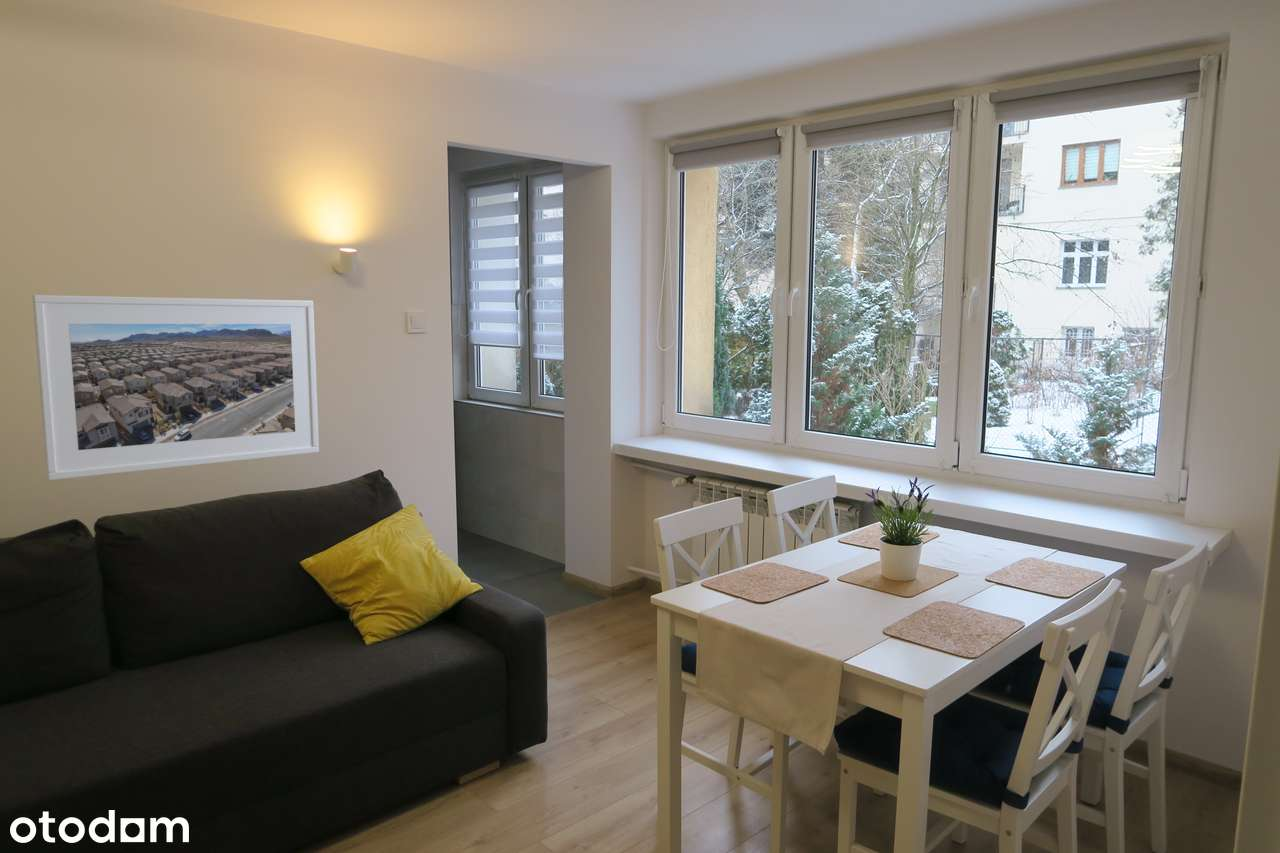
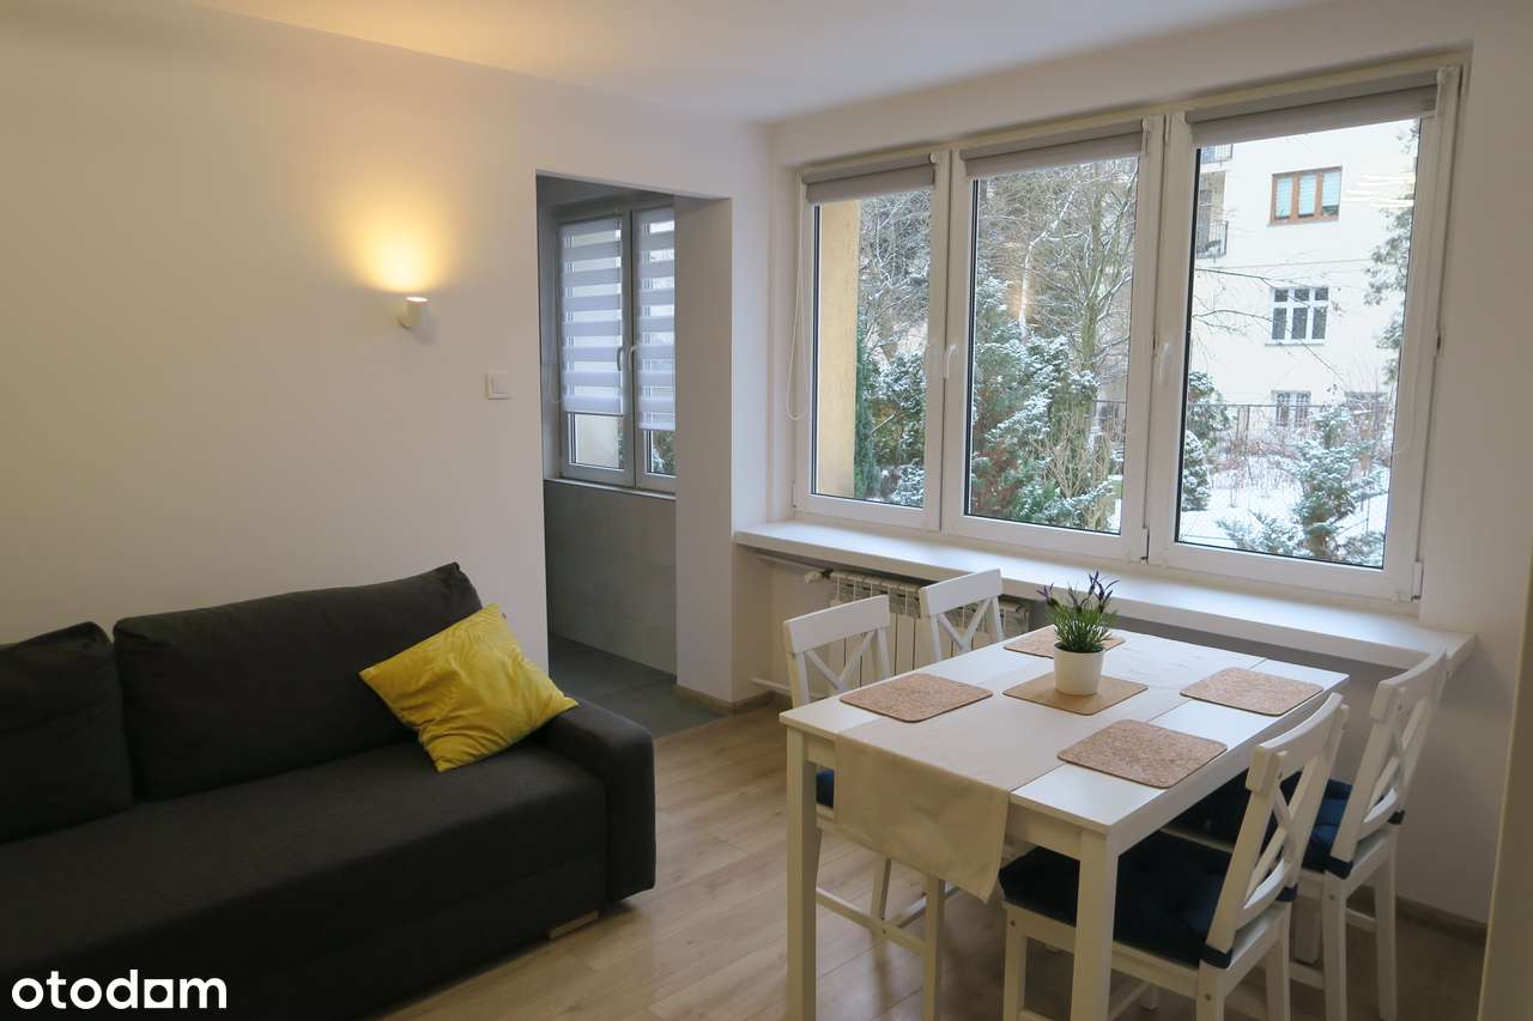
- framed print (191, 382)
